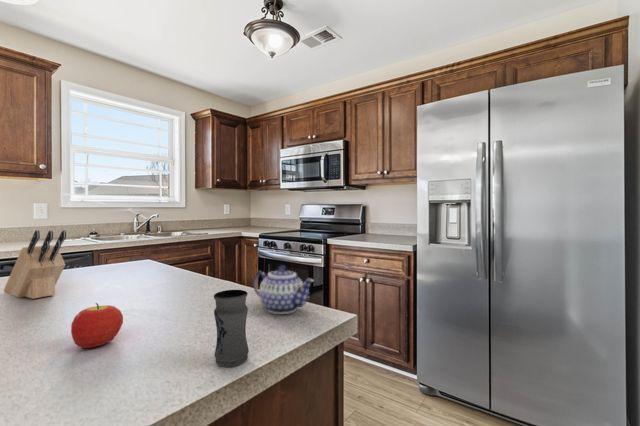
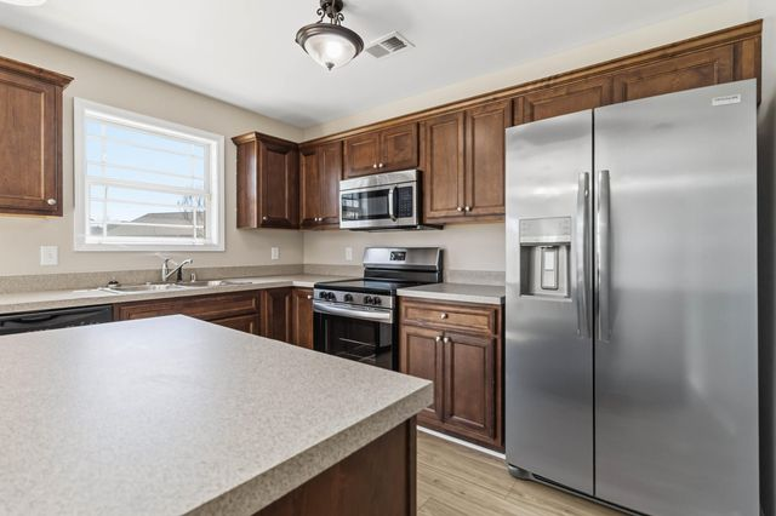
- teapot (282, 287)
- knife block (36, 261)
- fruit (97, 323)
- jar (231, 326)
